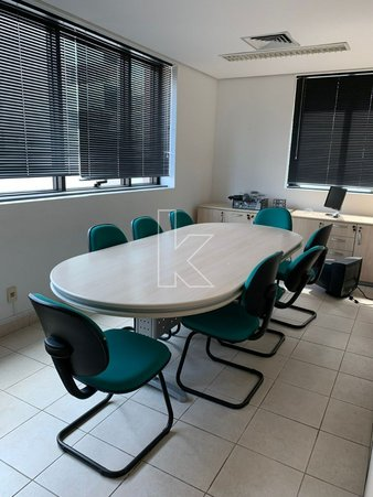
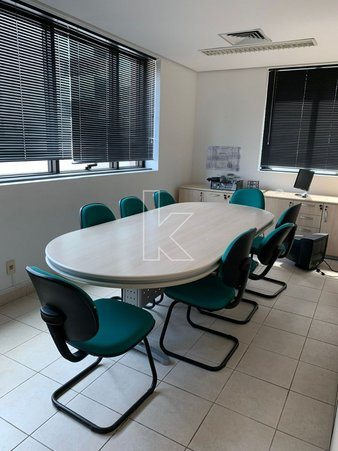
+ wall art (223, 158)
